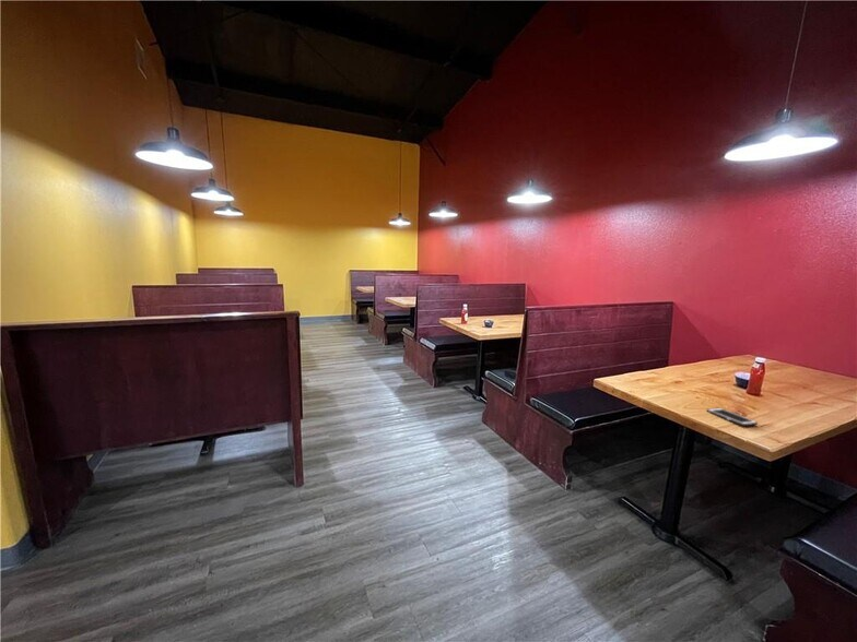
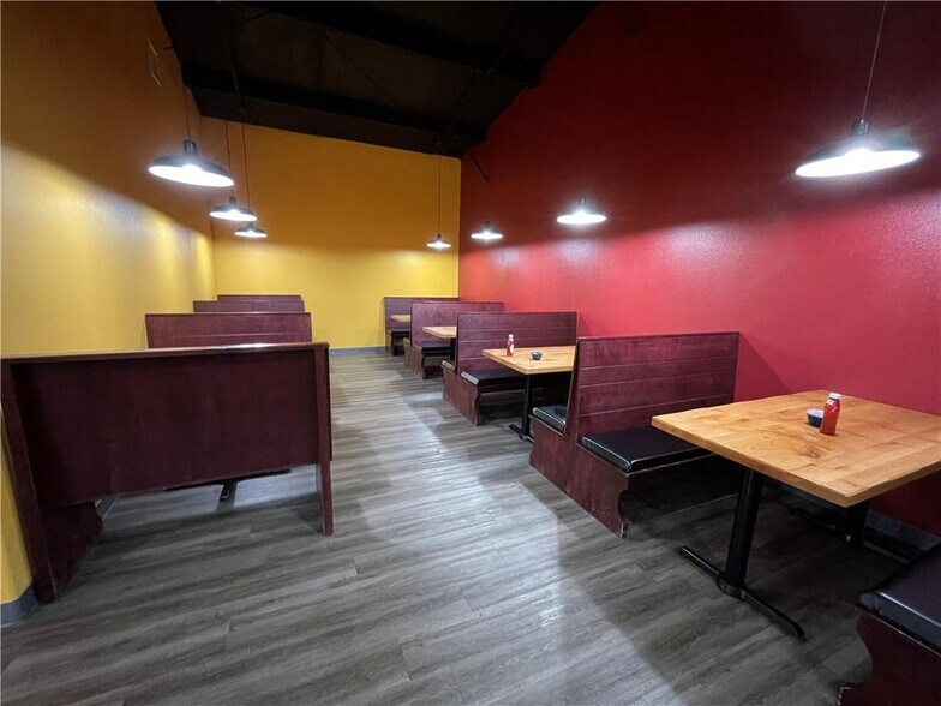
- cell phone (730, 416)
